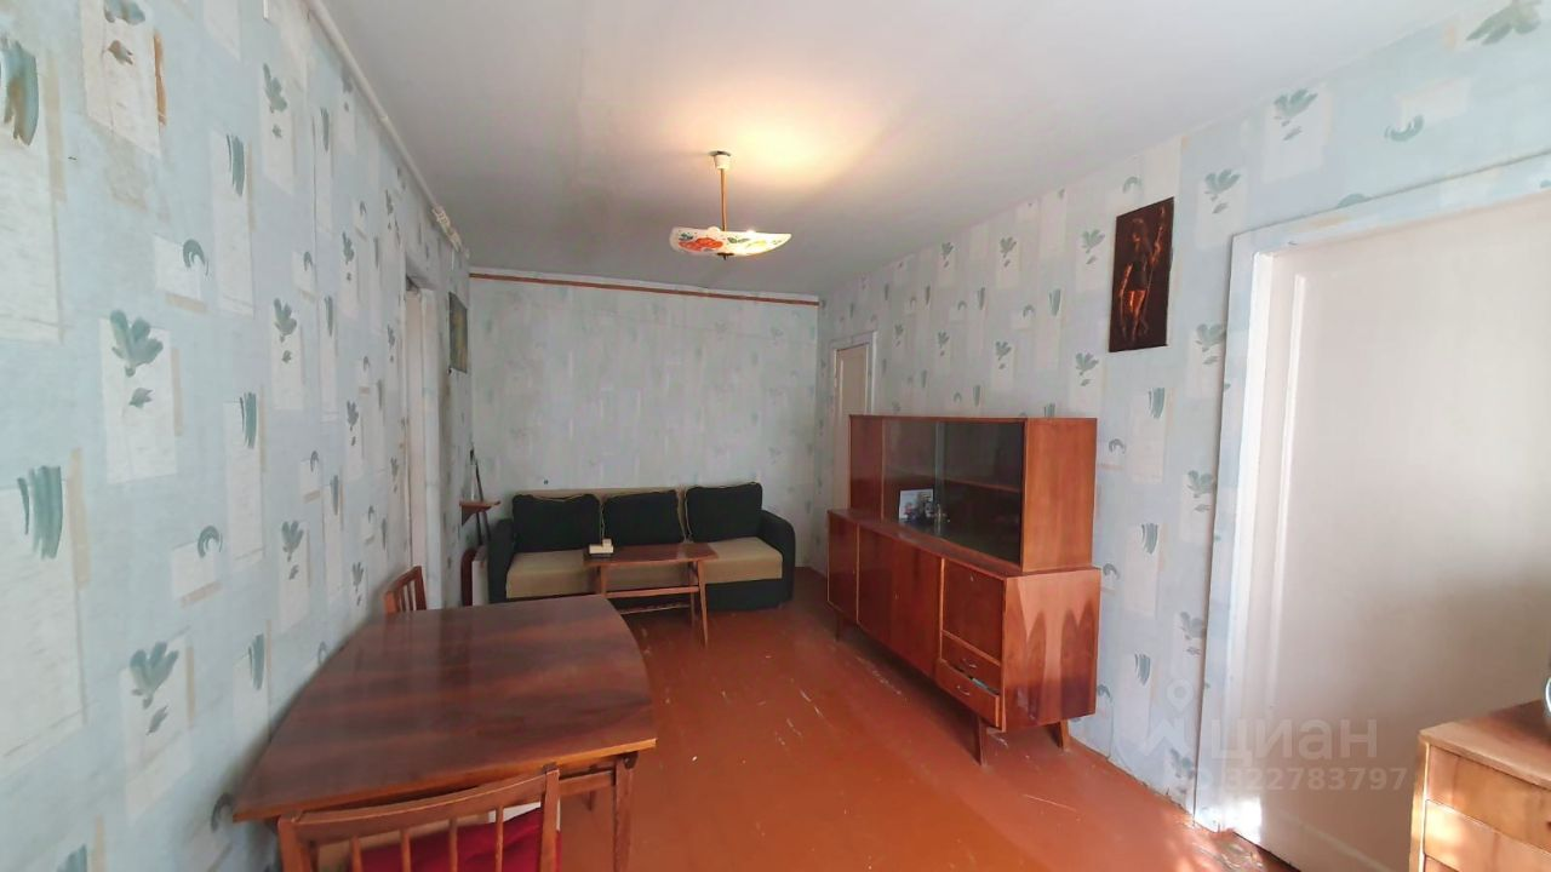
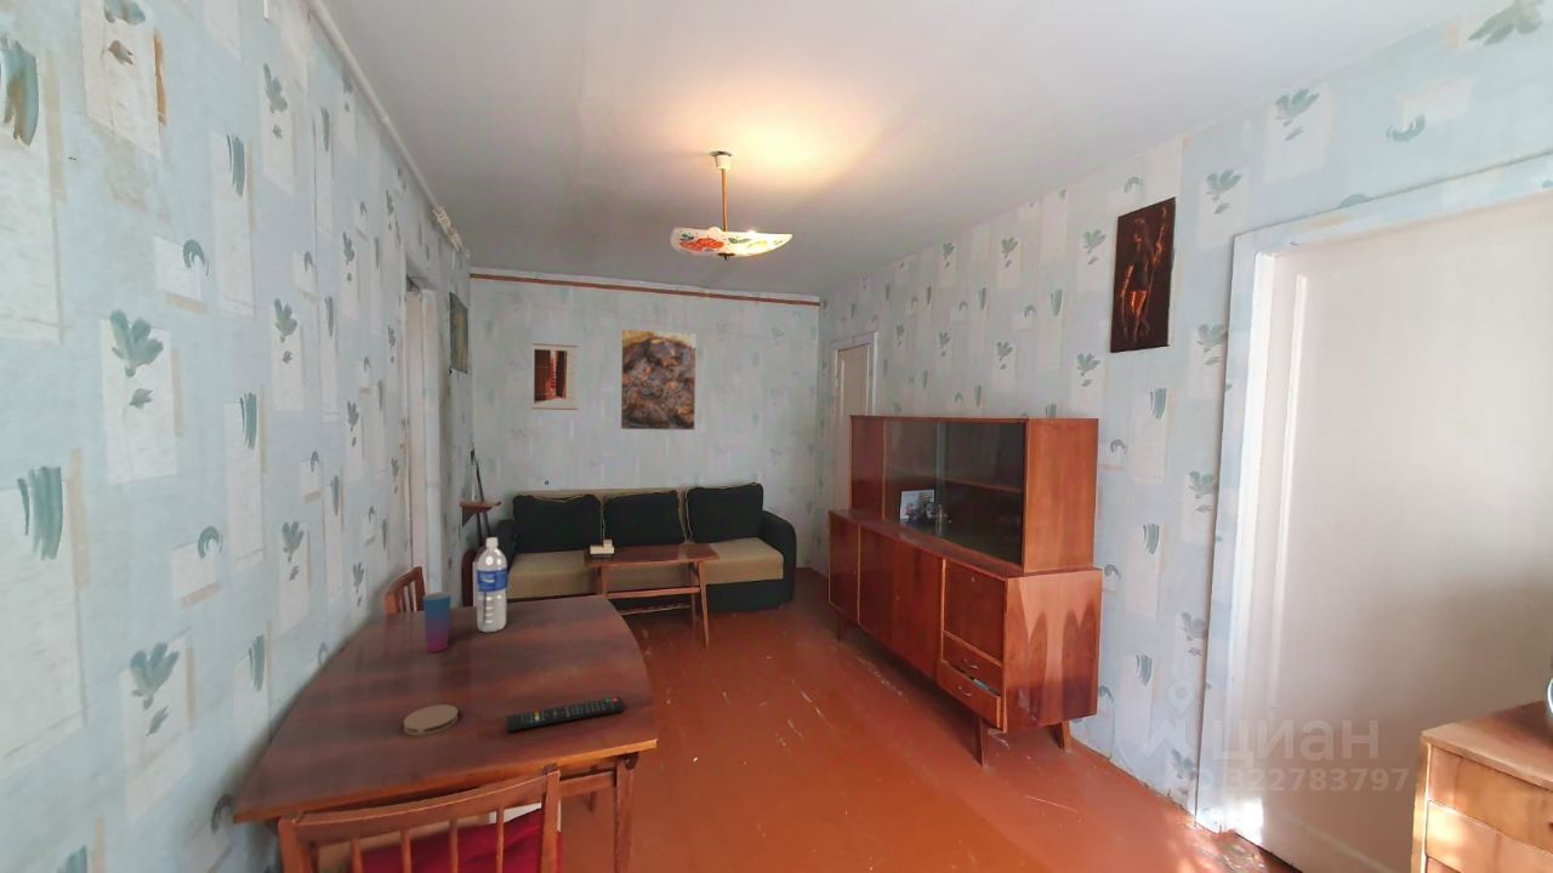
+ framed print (659, 381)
+ coaster (431, 719)
+ water bottle (491, 583)
+ wall art (554, 377)
+ remote control (567, 714)
+ cup (437, 622)
